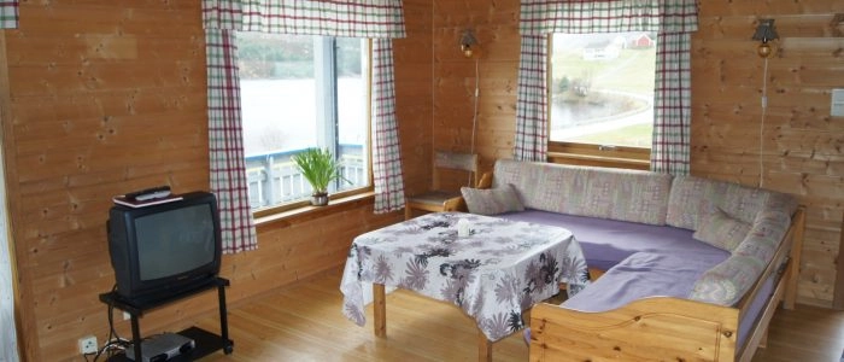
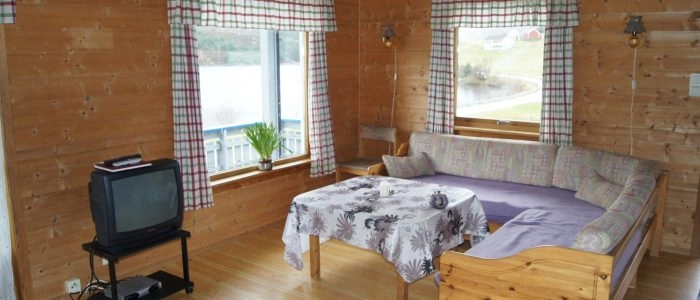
+ teapot (438, 198)
